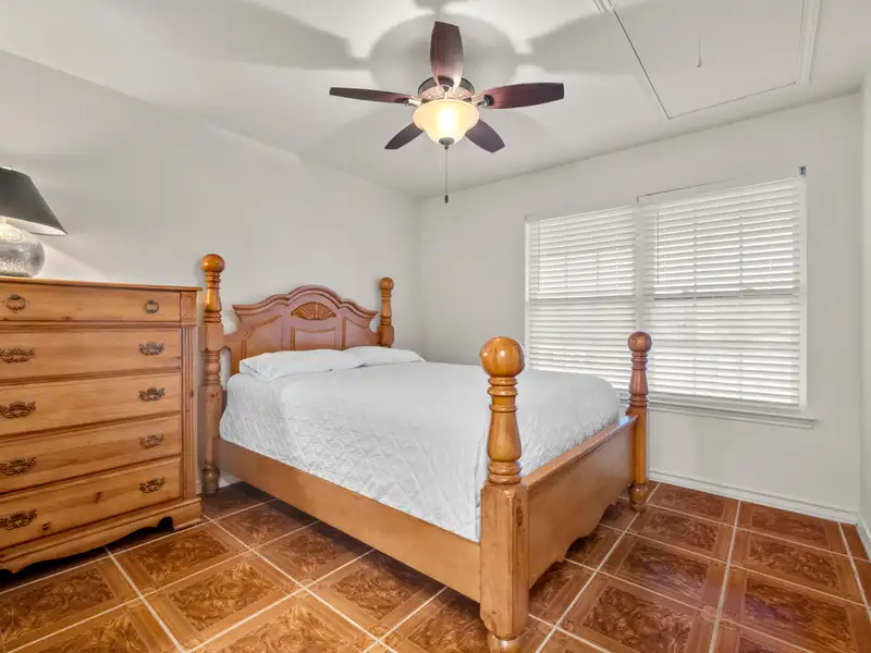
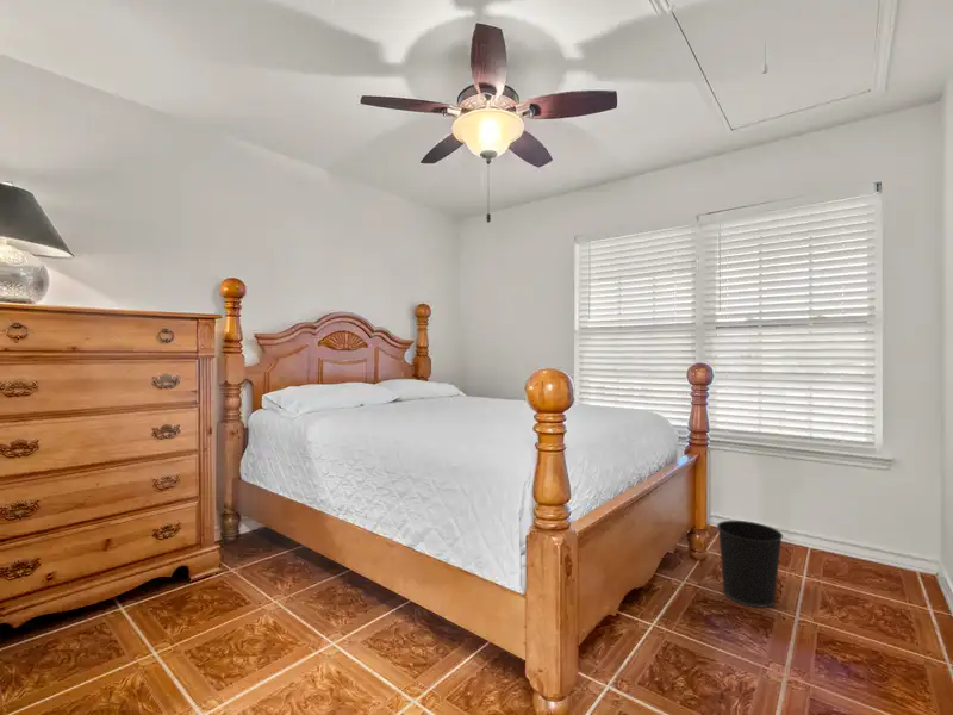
+ wastebasket (748, 562)
